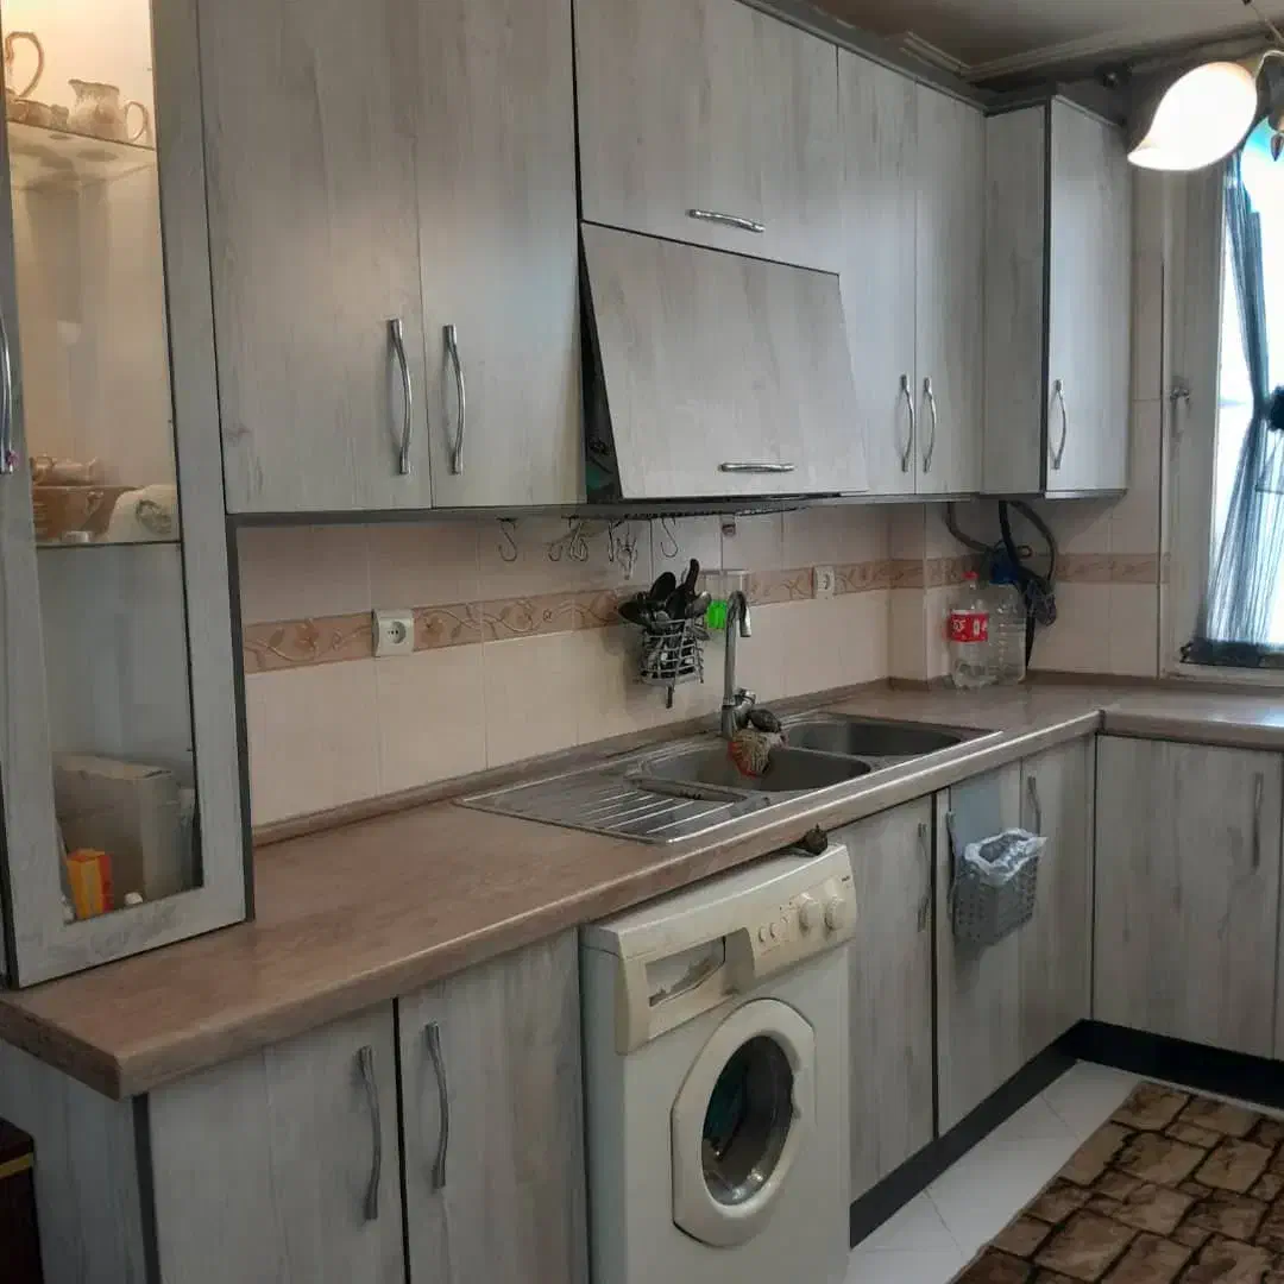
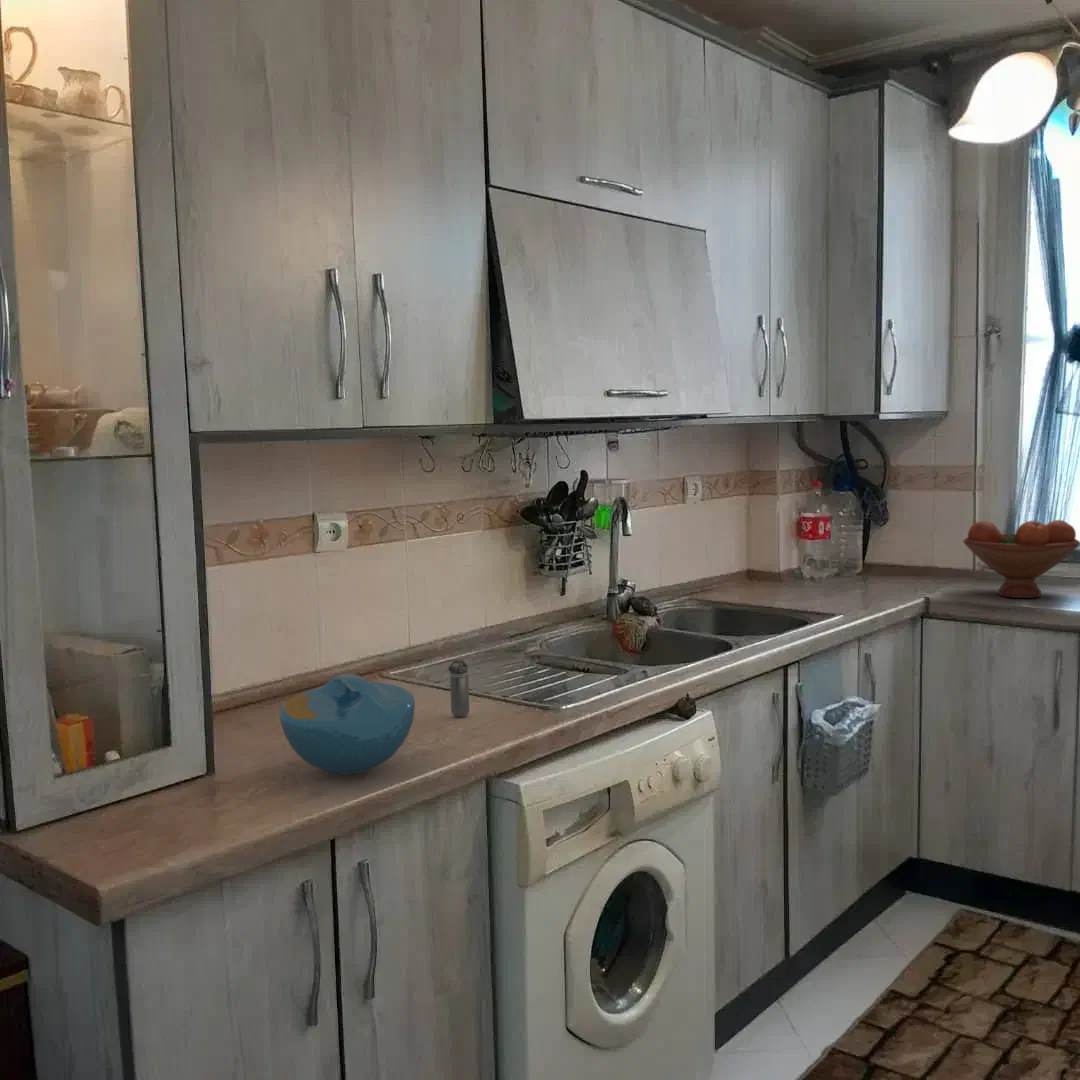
+ bowl (348, 723)
+ shaker (459, 687)
+ fruit bowl (1020, 556)
